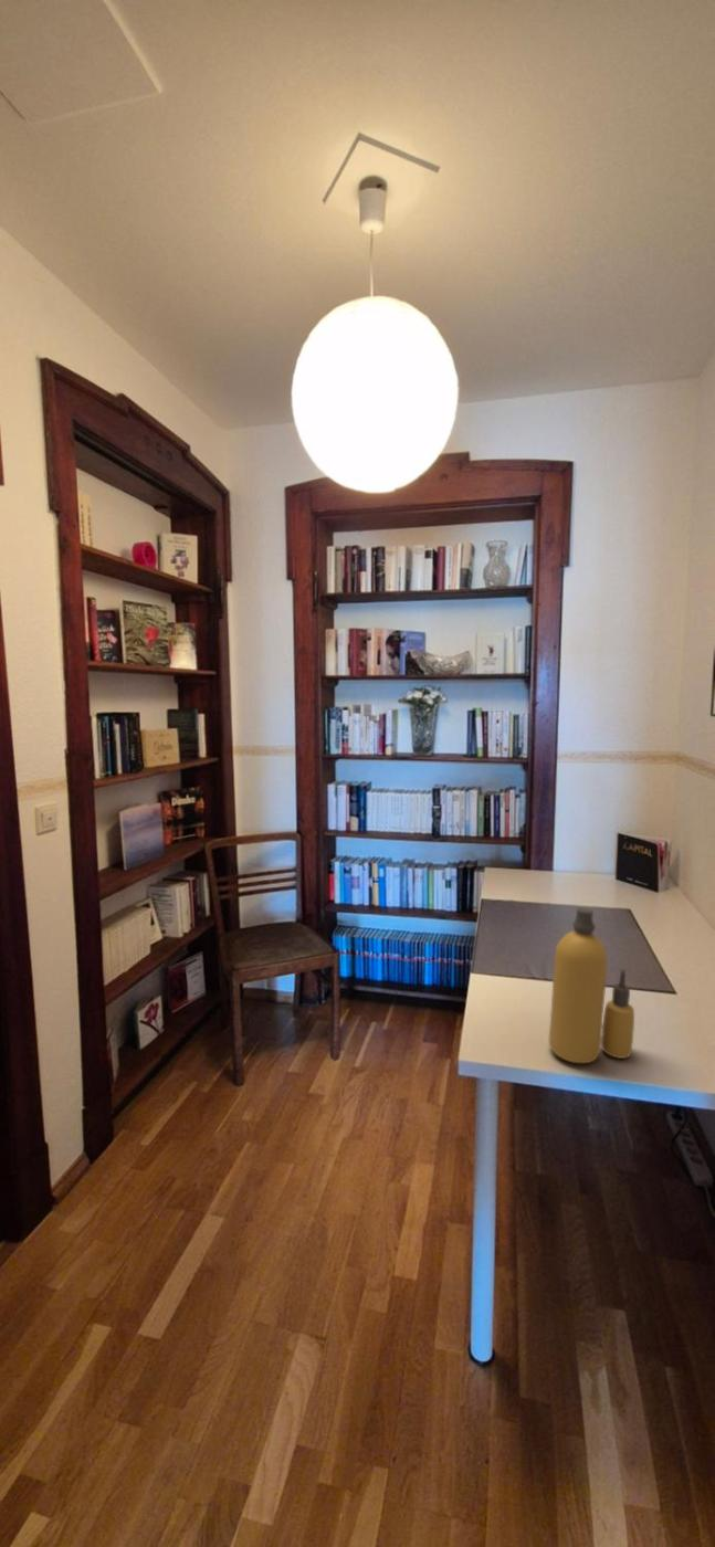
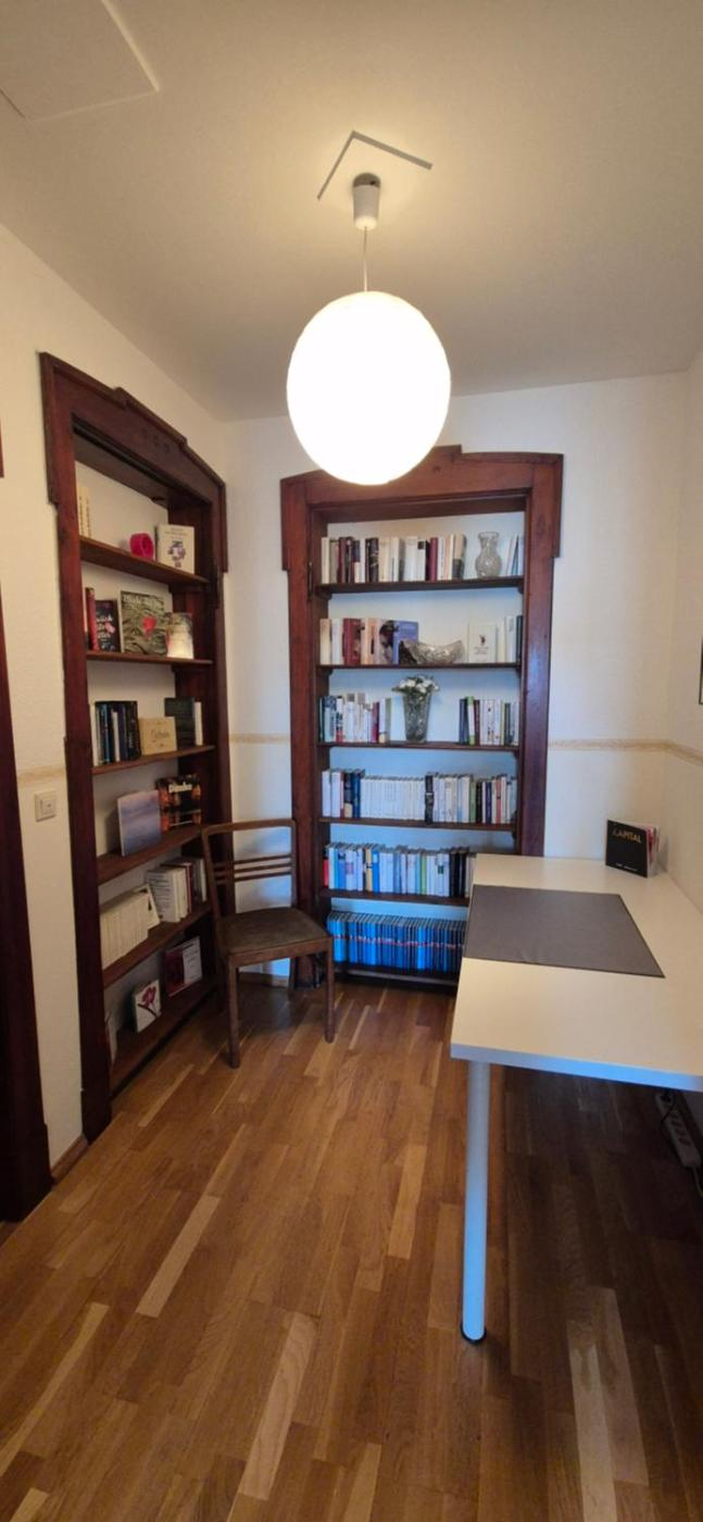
- bottle (591, 982)
